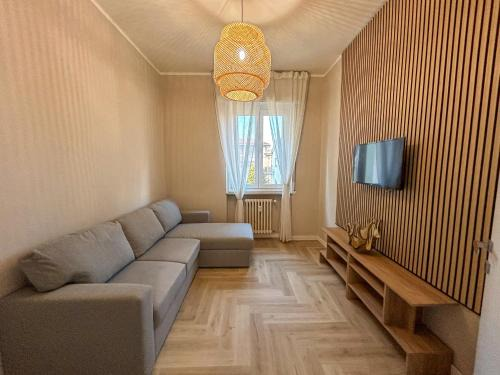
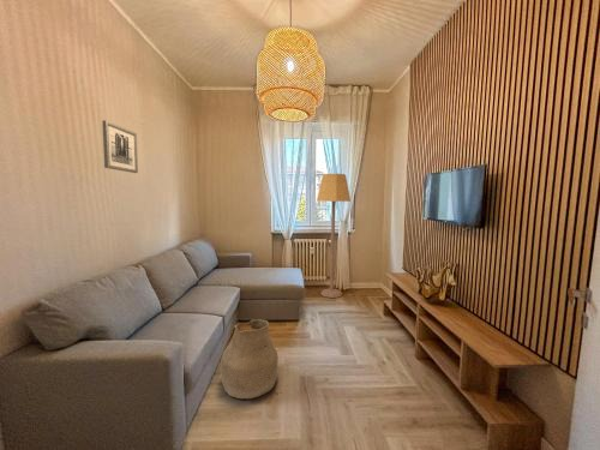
+ wall art (121, 149)
+ bag (250, 352)
+ lamp (332, 235)
